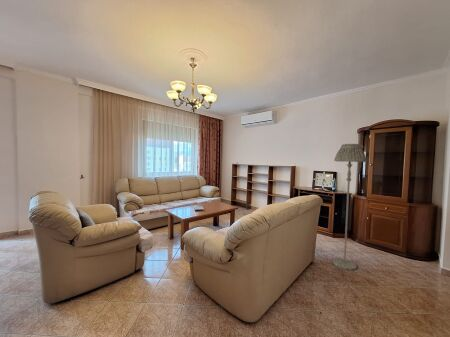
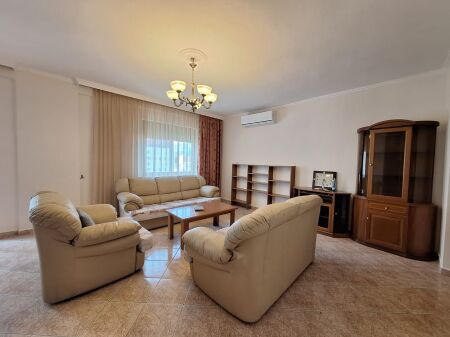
- floor lamp (347, 205)
